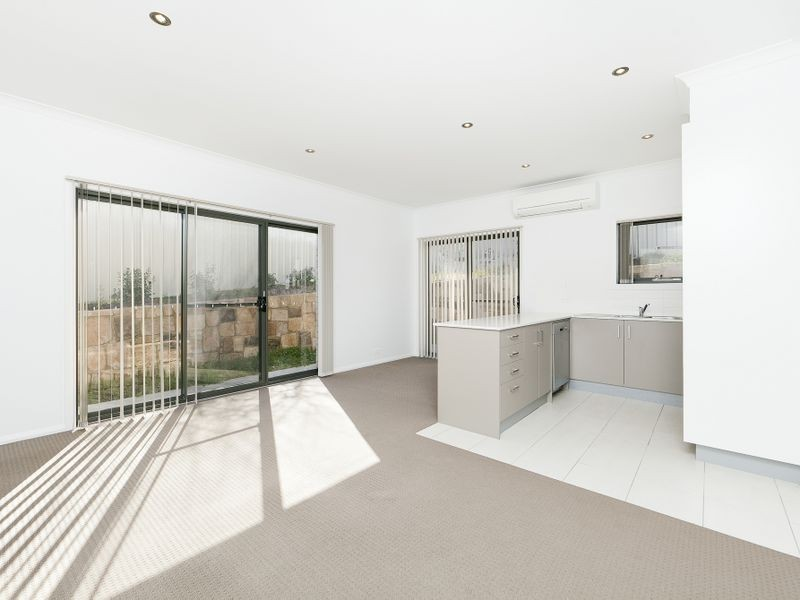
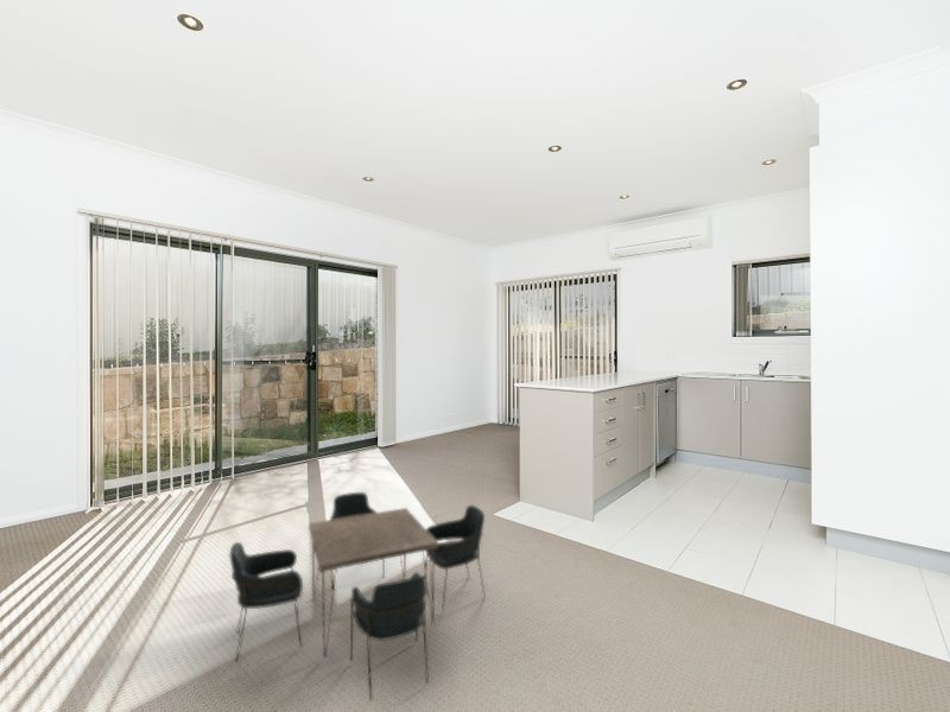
+ dining table (369, 561)
